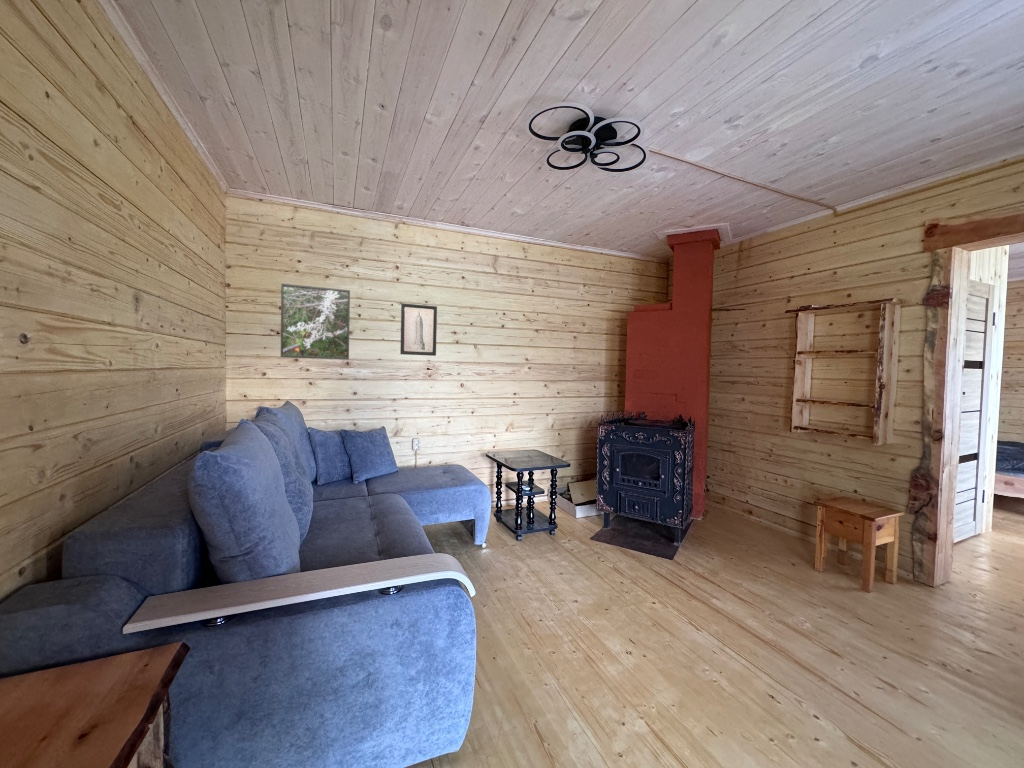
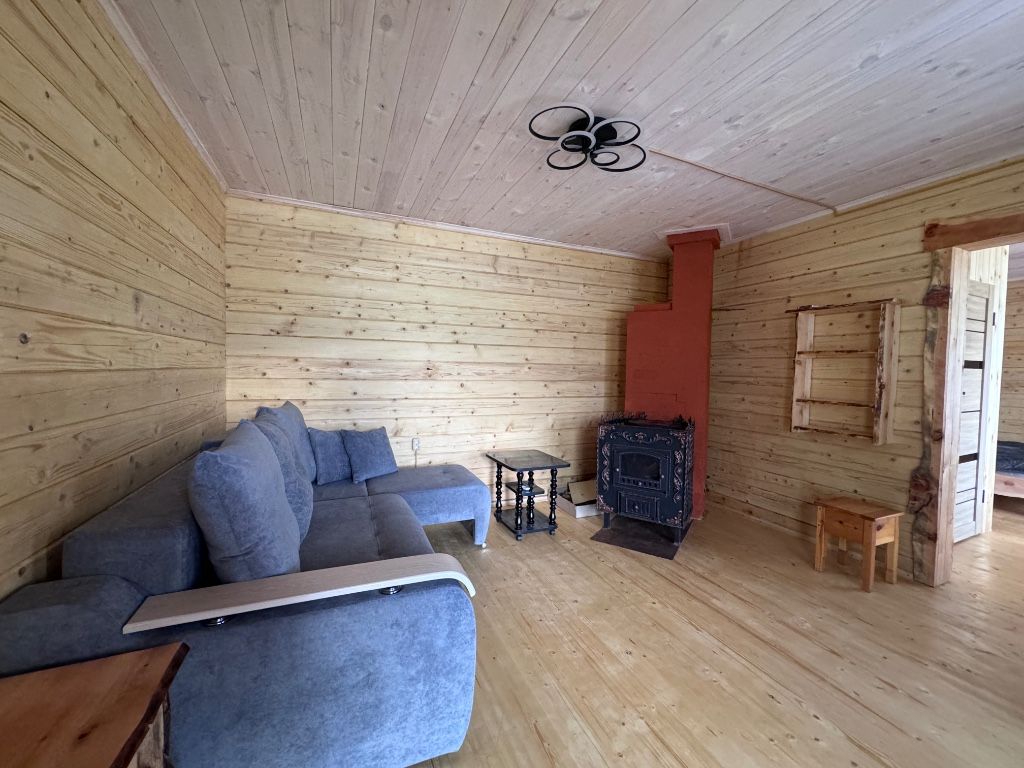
- wall art (418, 330)
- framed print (316, 322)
